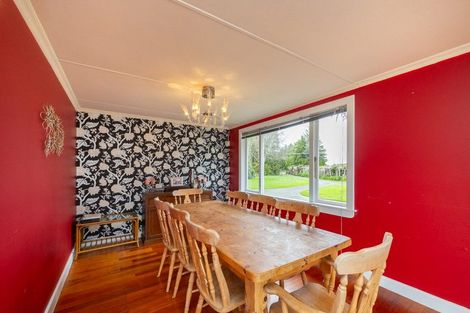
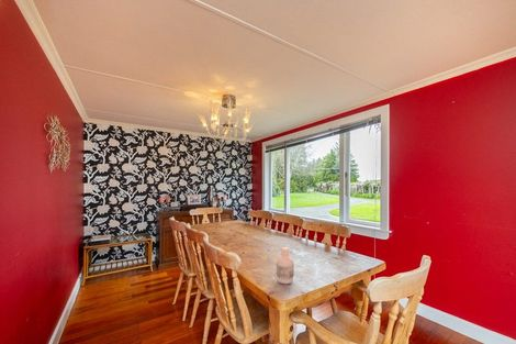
+ bottle (284, 264)
